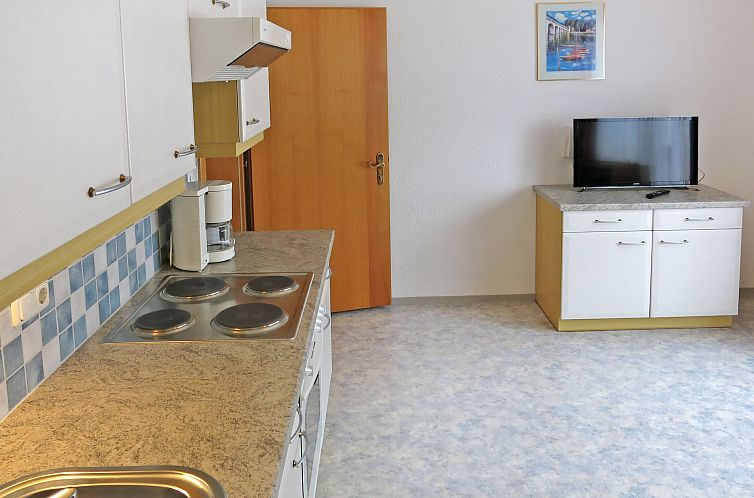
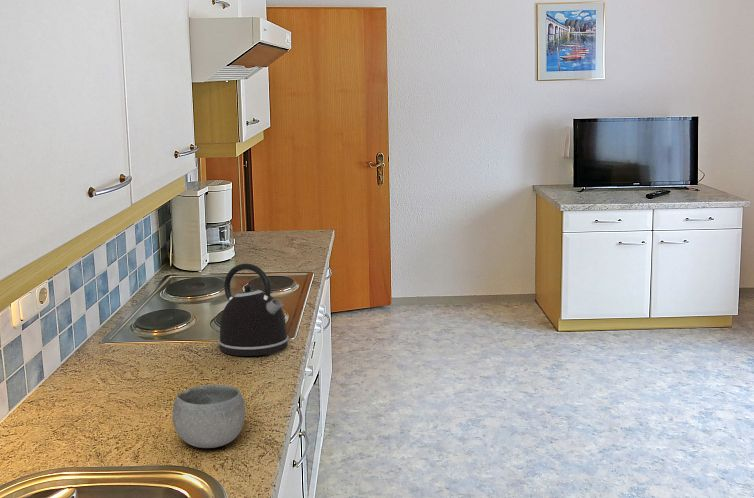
+ bowl (209, 418)
+ kettle (251, 305)
